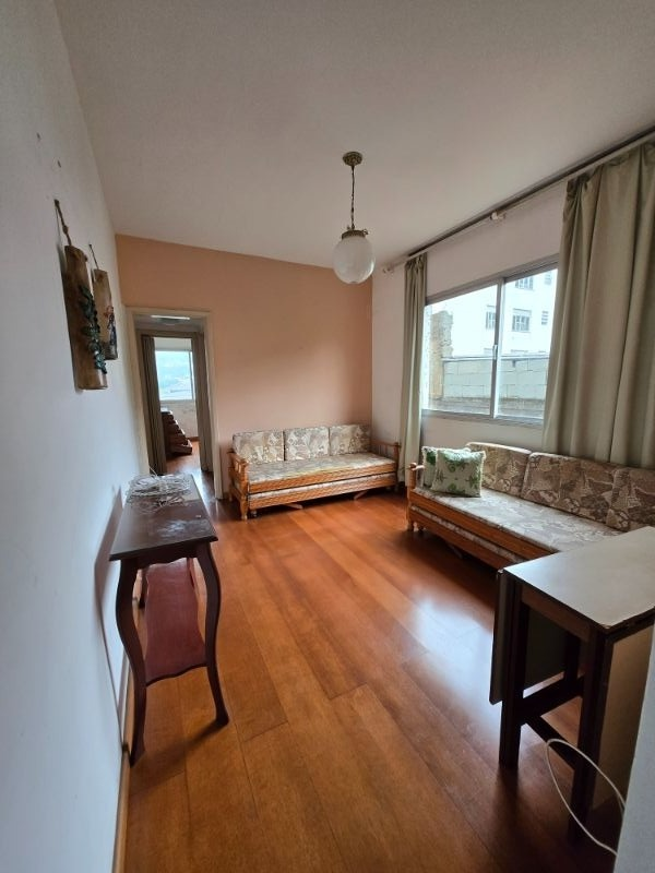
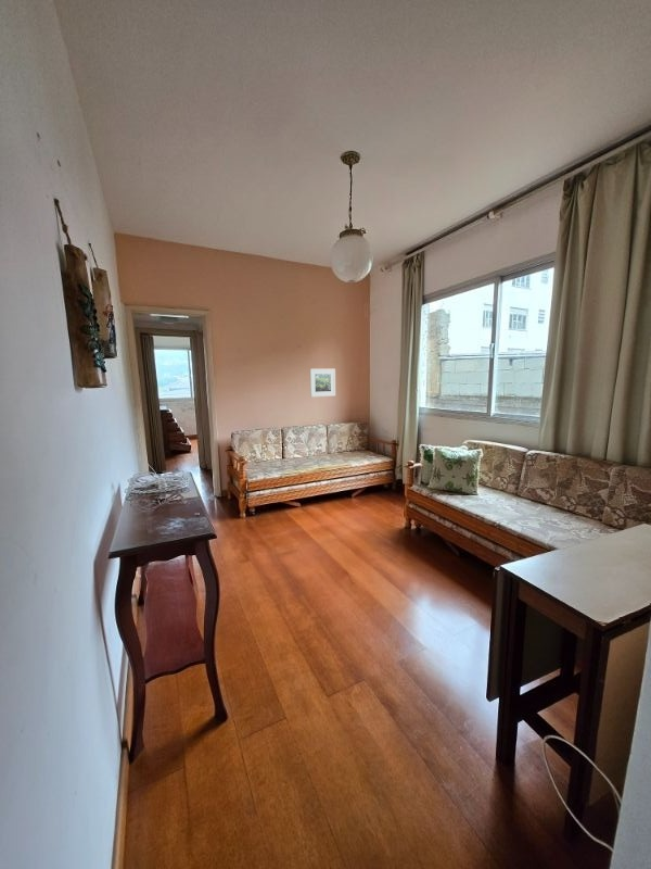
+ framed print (322, 382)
